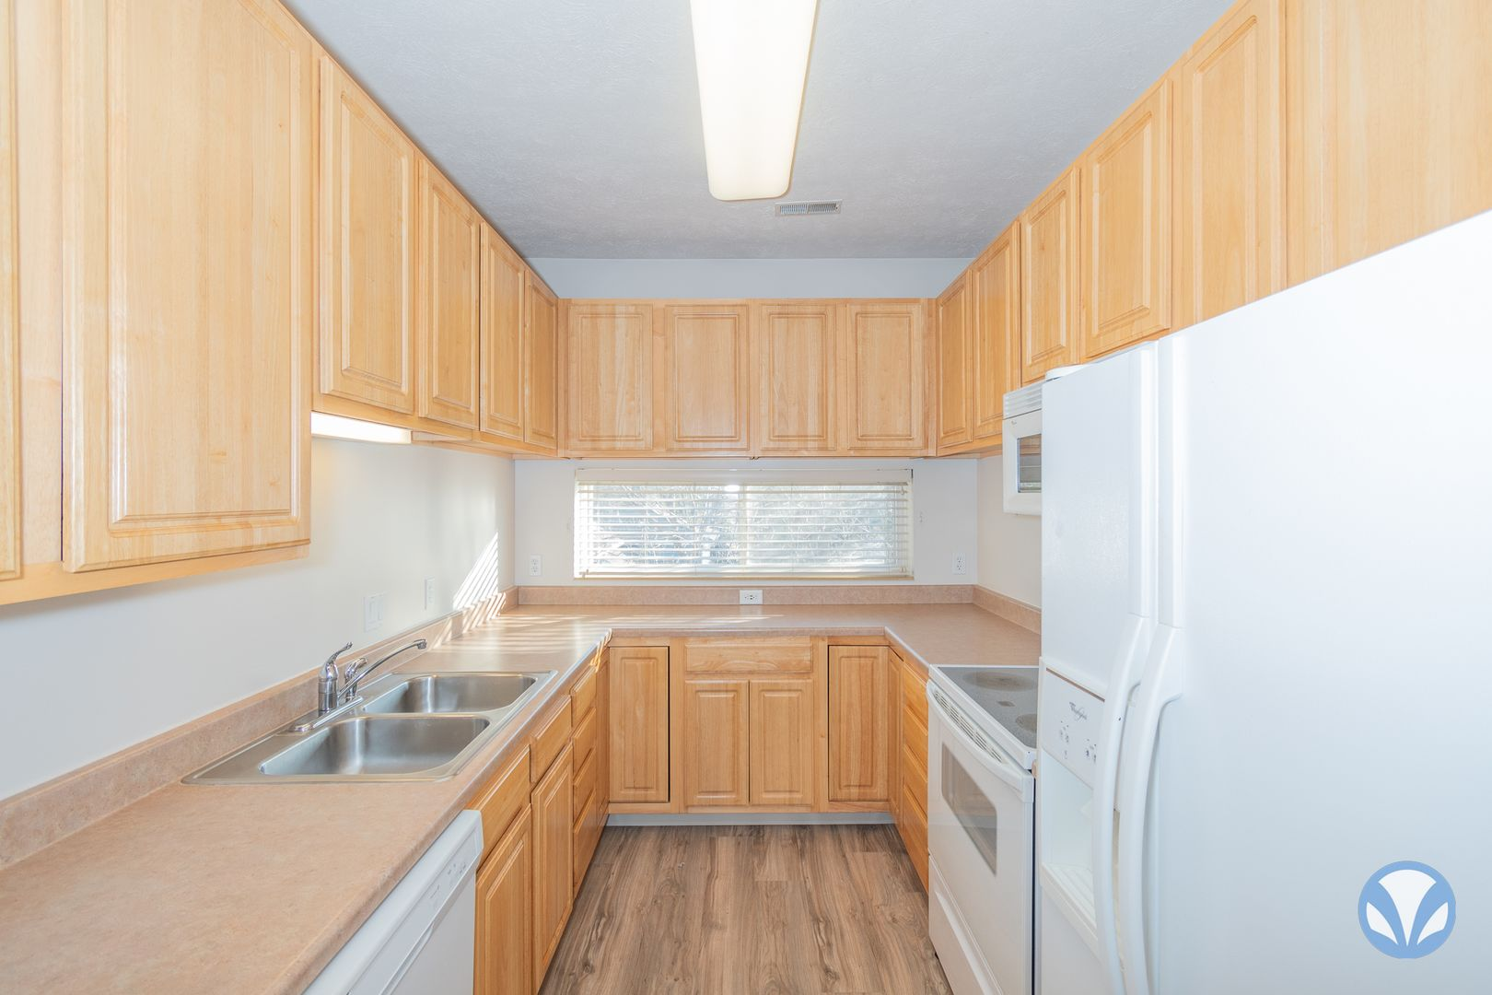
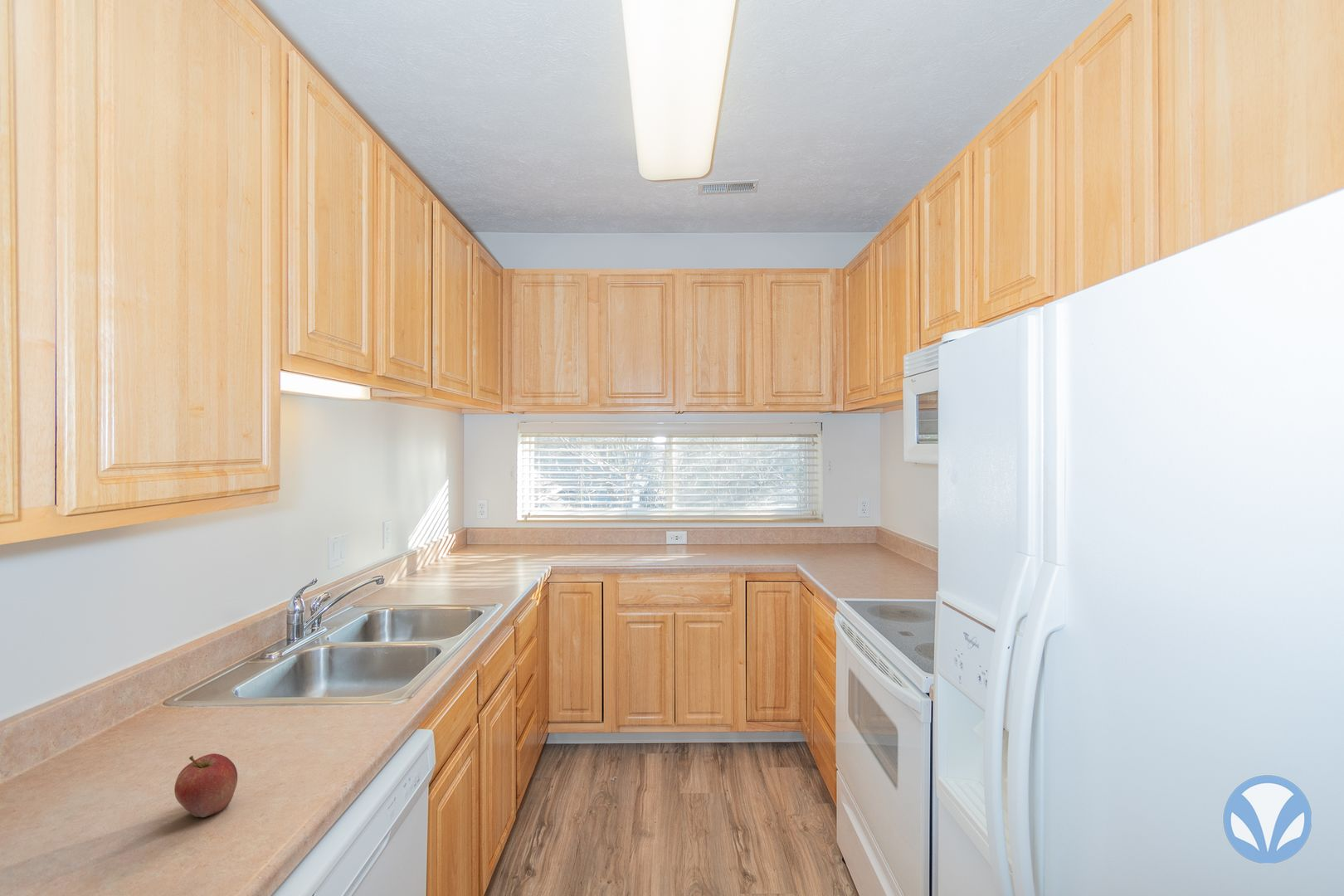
+ fruit (205, 782)
